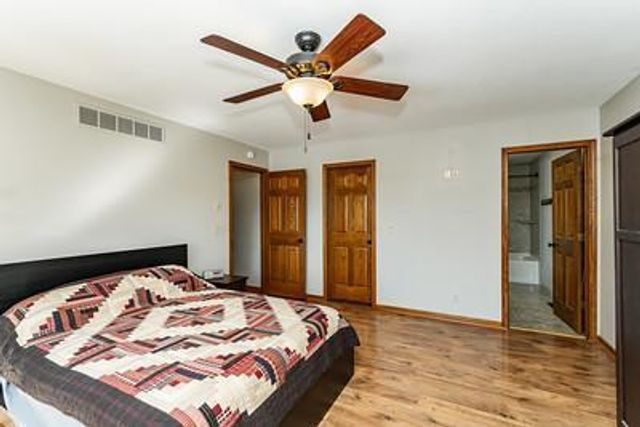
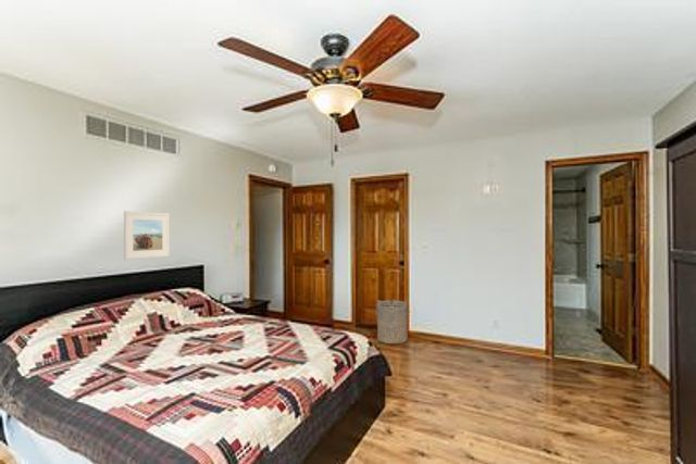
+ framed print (148, 235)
+ laundry hamper (390, 318)
